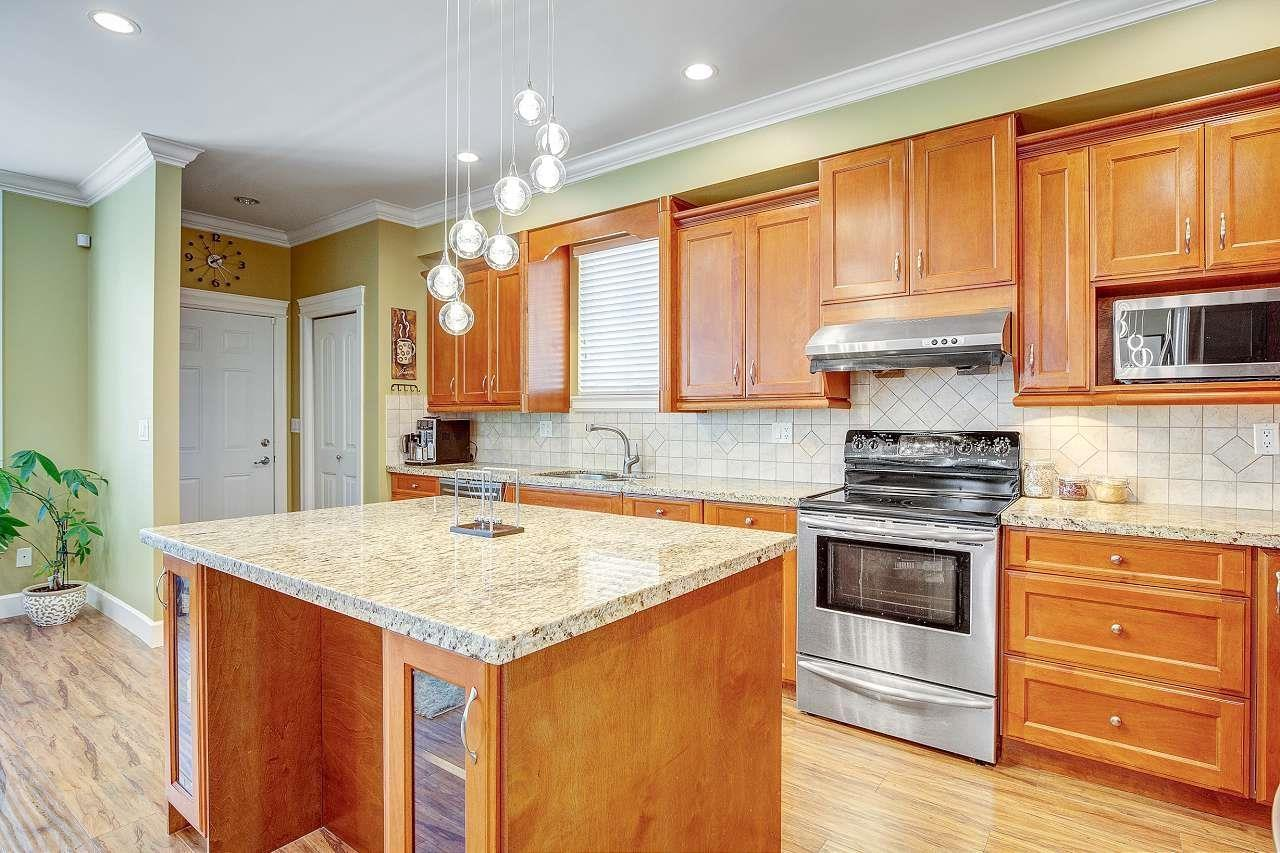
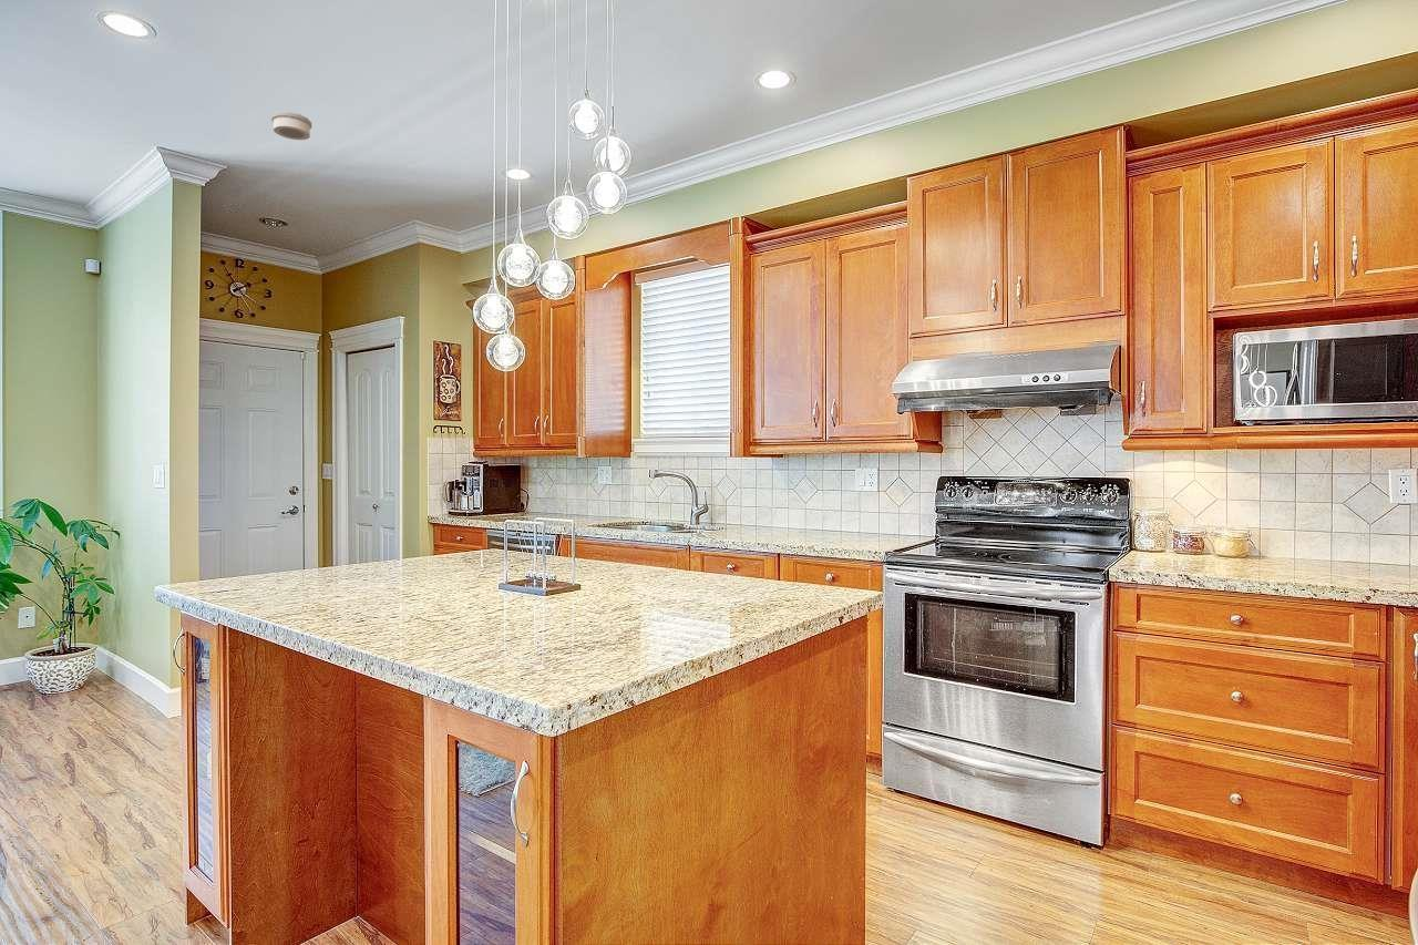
+ smoke detector (291, 123)
